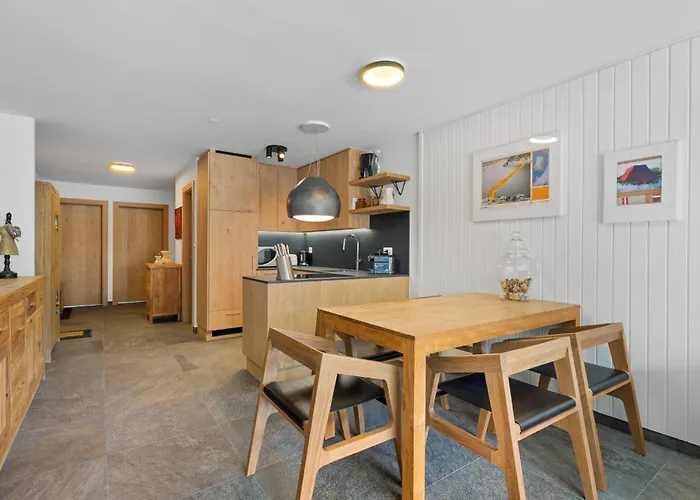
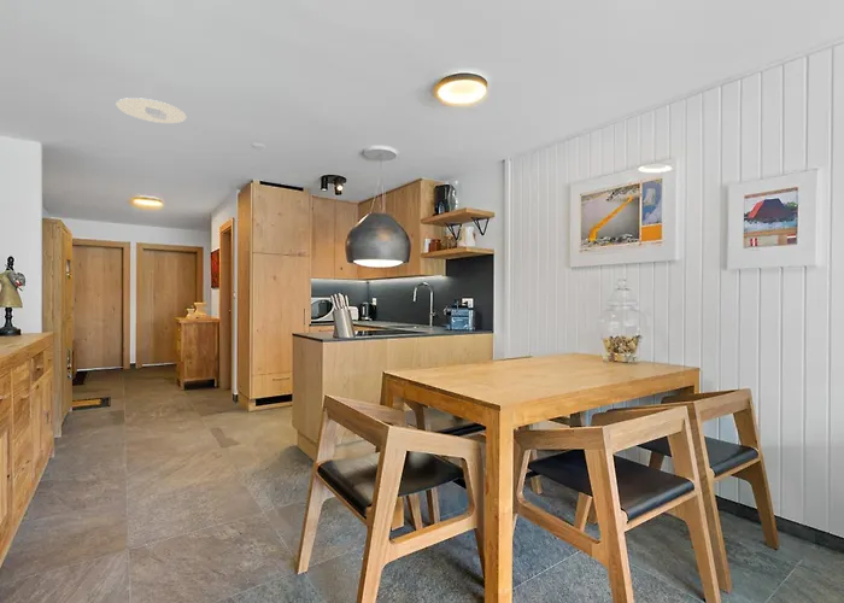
+ recessed light (152, 107)
